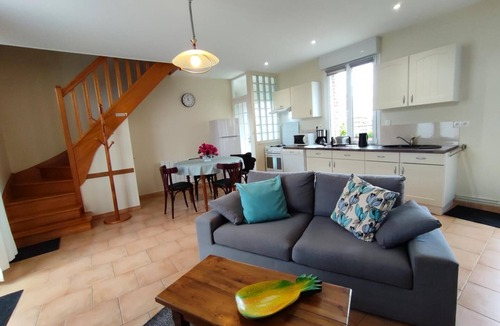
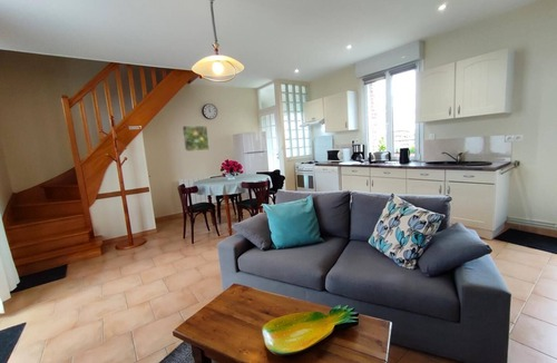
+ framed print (196, 138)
